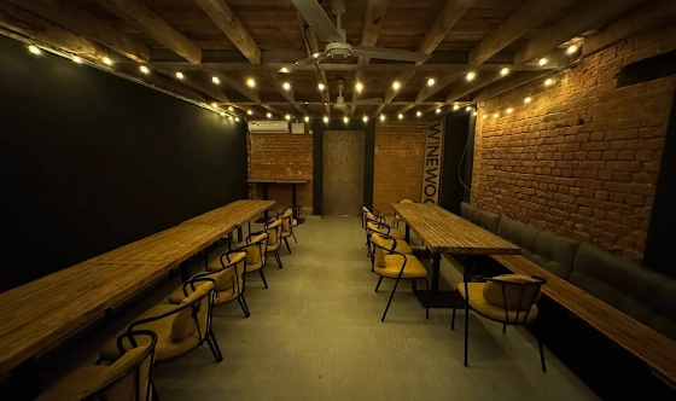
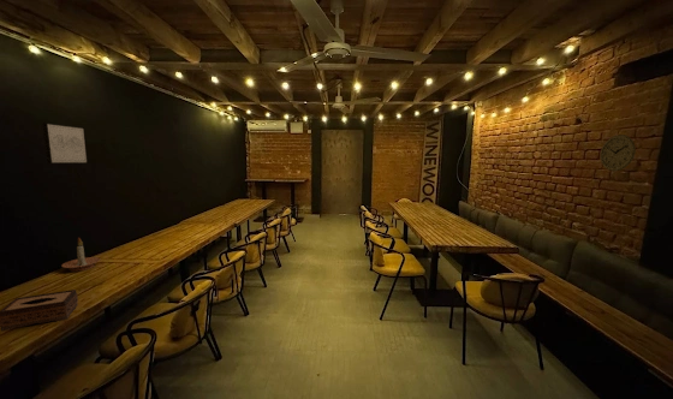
+ wall art (66, 144)
+ candle holder (81, 252)
+ wall clock (615, 153)
+ tissue box (41, 308)
